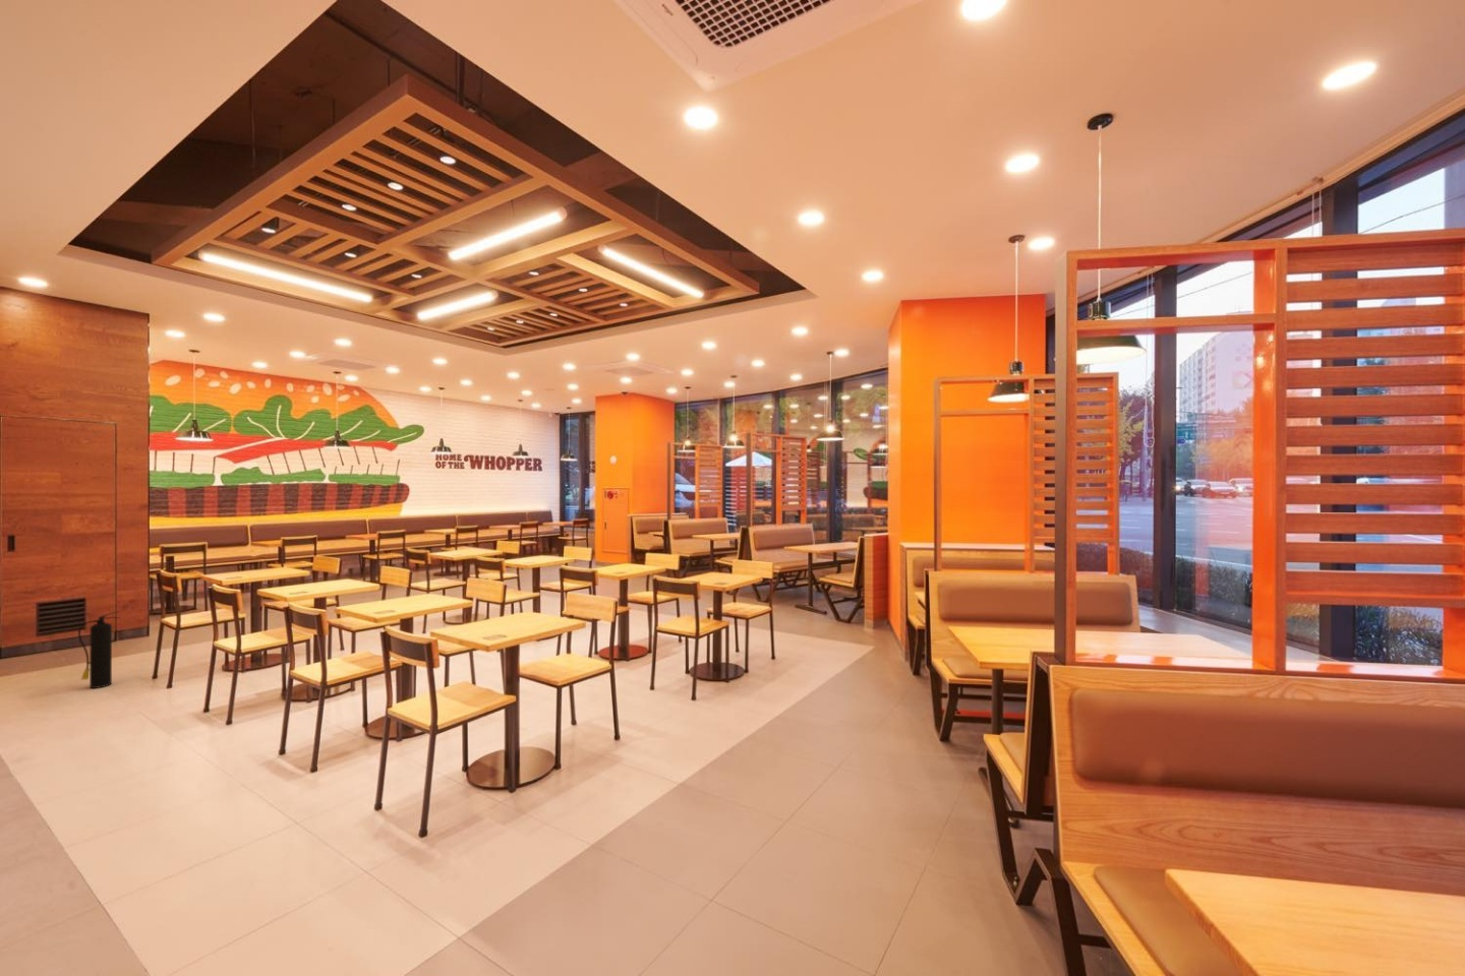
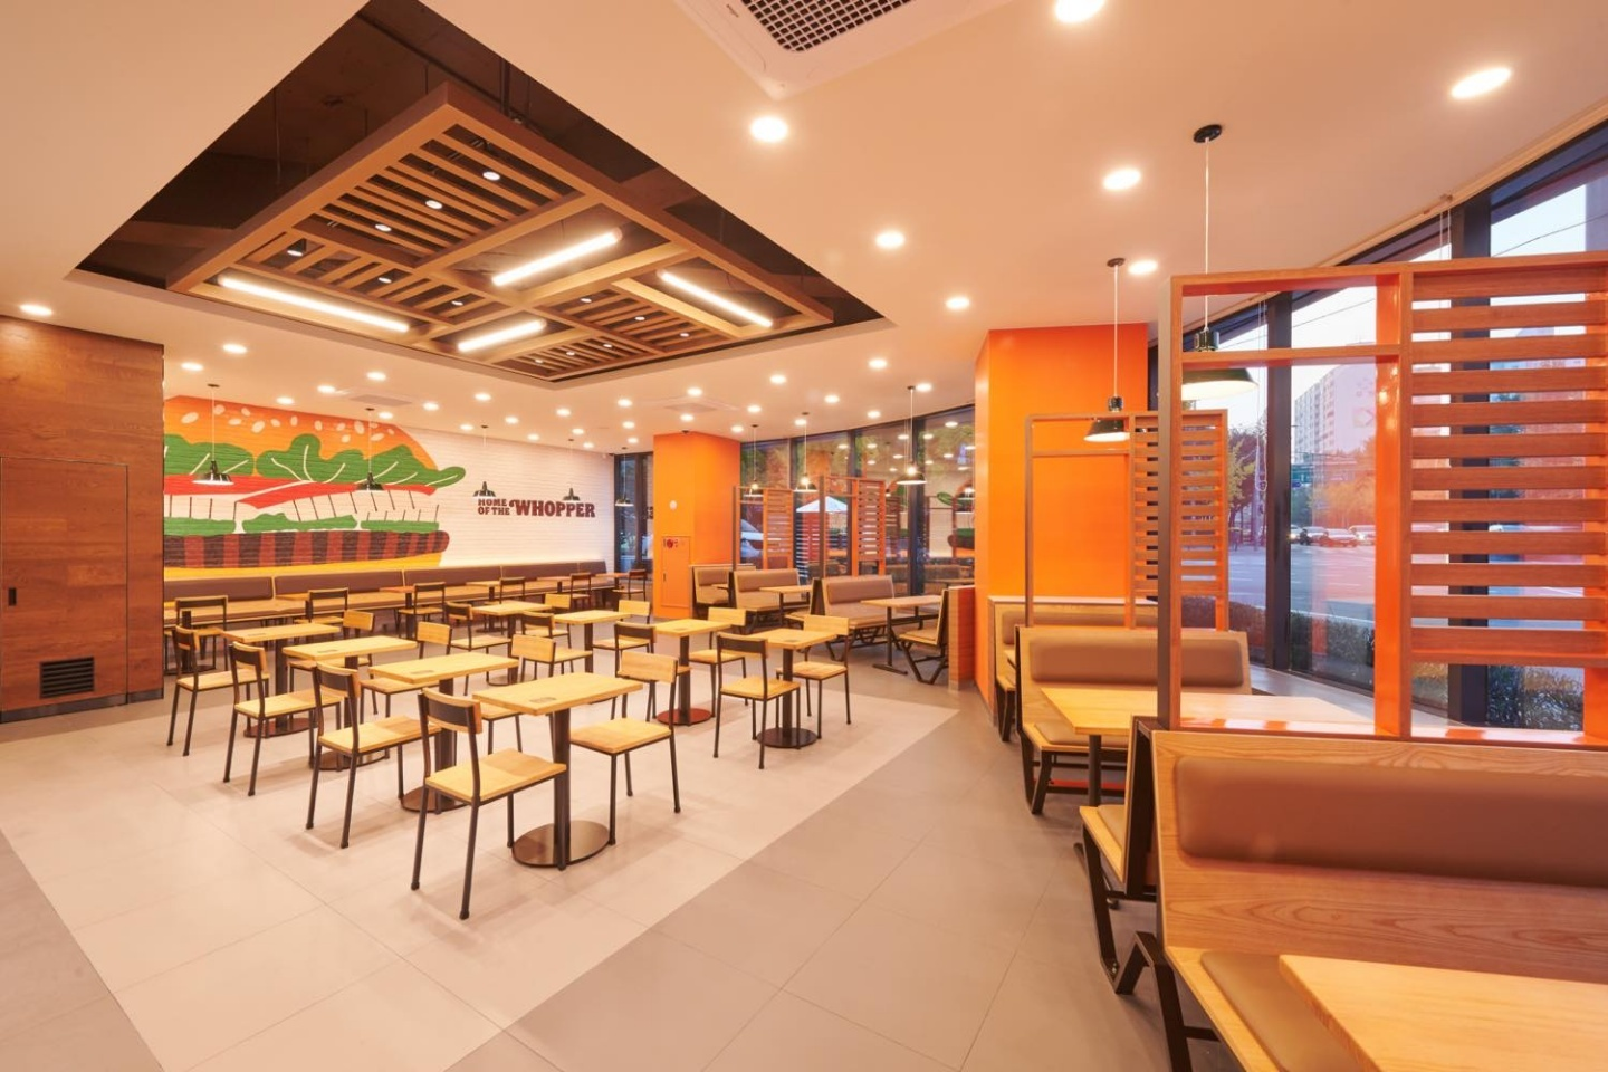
- fire extinguisher (99, 649)
